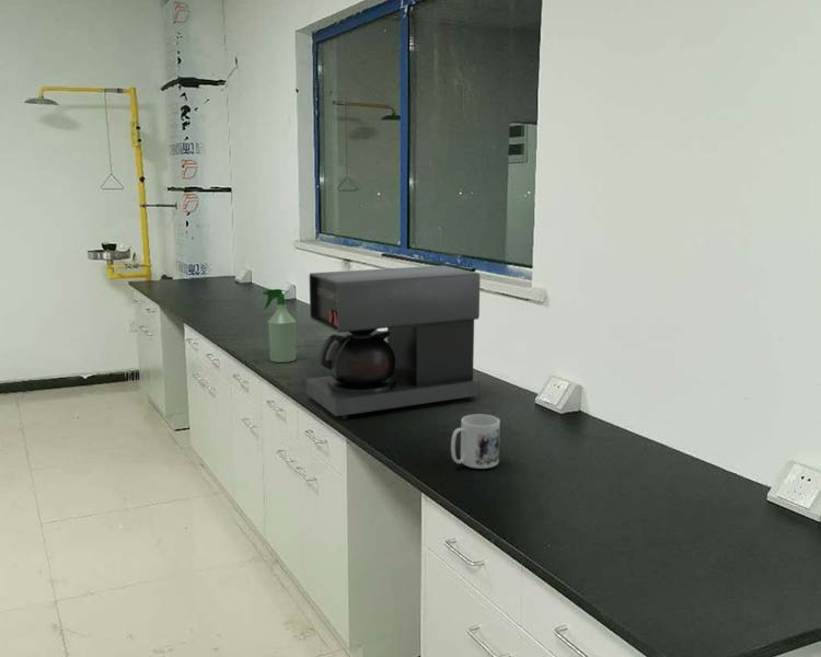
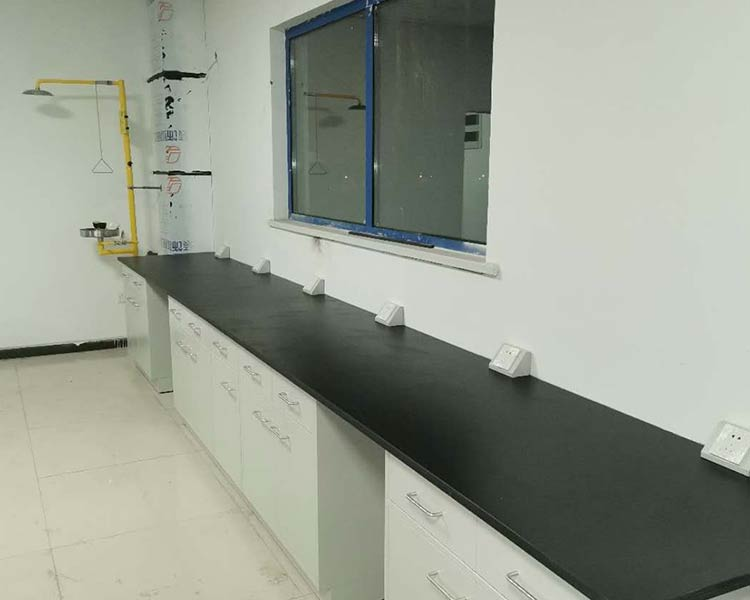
- coffee maker (393, 337)
- mug (473, 442)
- spray bottle (281, 324)
